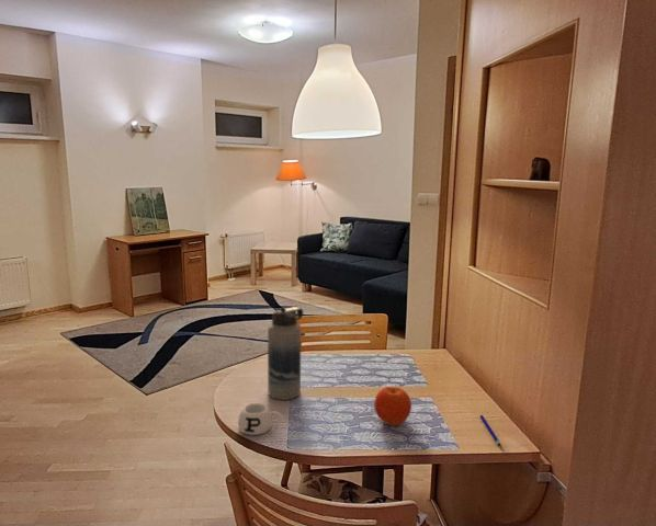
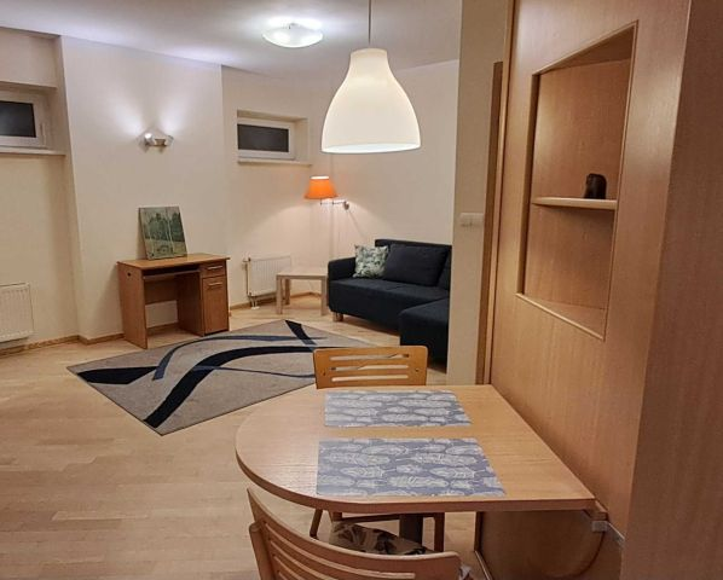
- pen (489, 430)
- mug (260, 418)
- fruit (393, 404)
- water bottle (286, 350)
